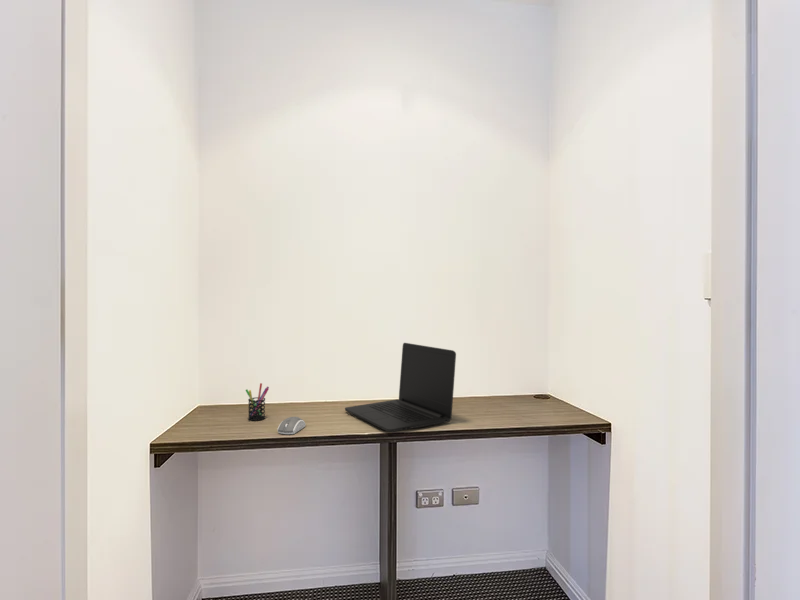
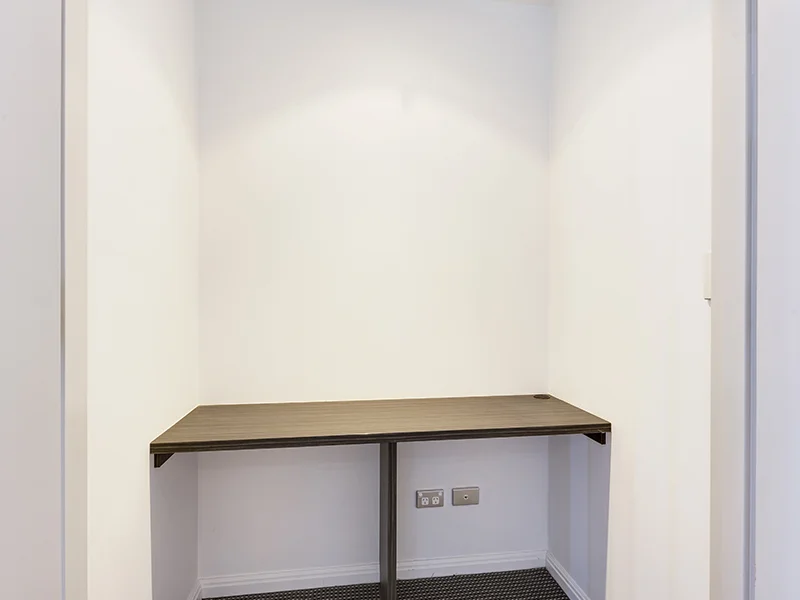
- pen holder (255, 401)
- laptop (400, 382)
- computer mouse (292, 423)
